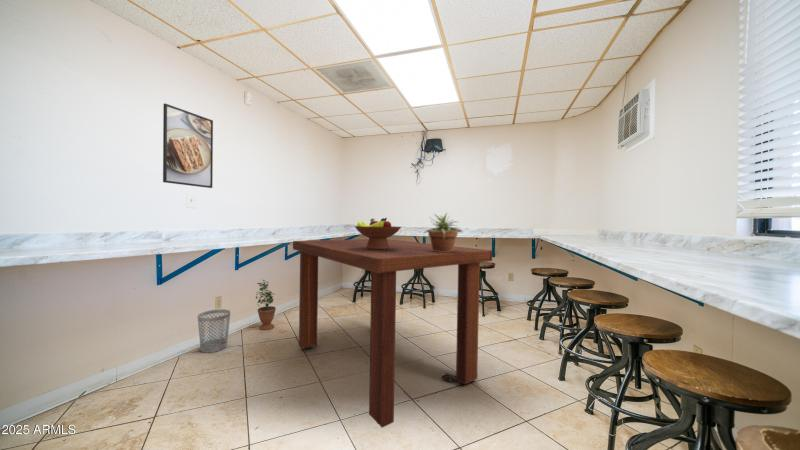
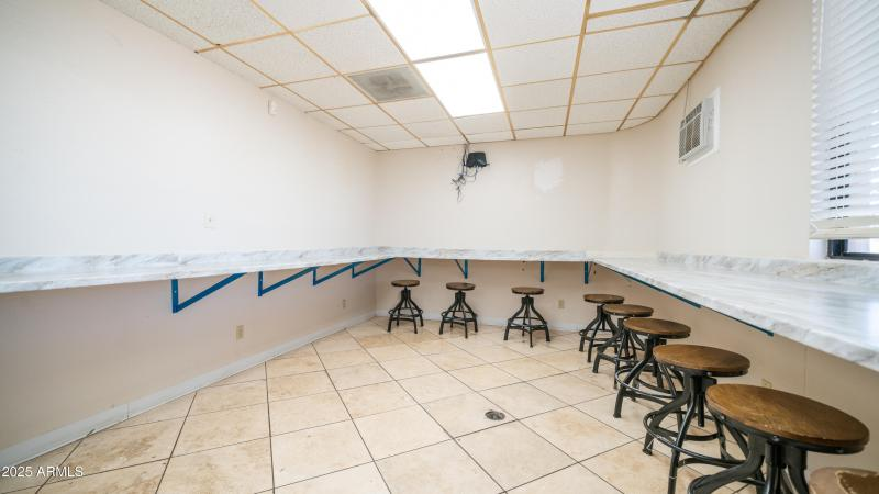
- potted plant (441, 231)
- potted plant (265, 303)
- wastebasket (214, 330)
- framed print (189, 149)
- fruit bowl (377, 232)
- dining table (379, 304)
